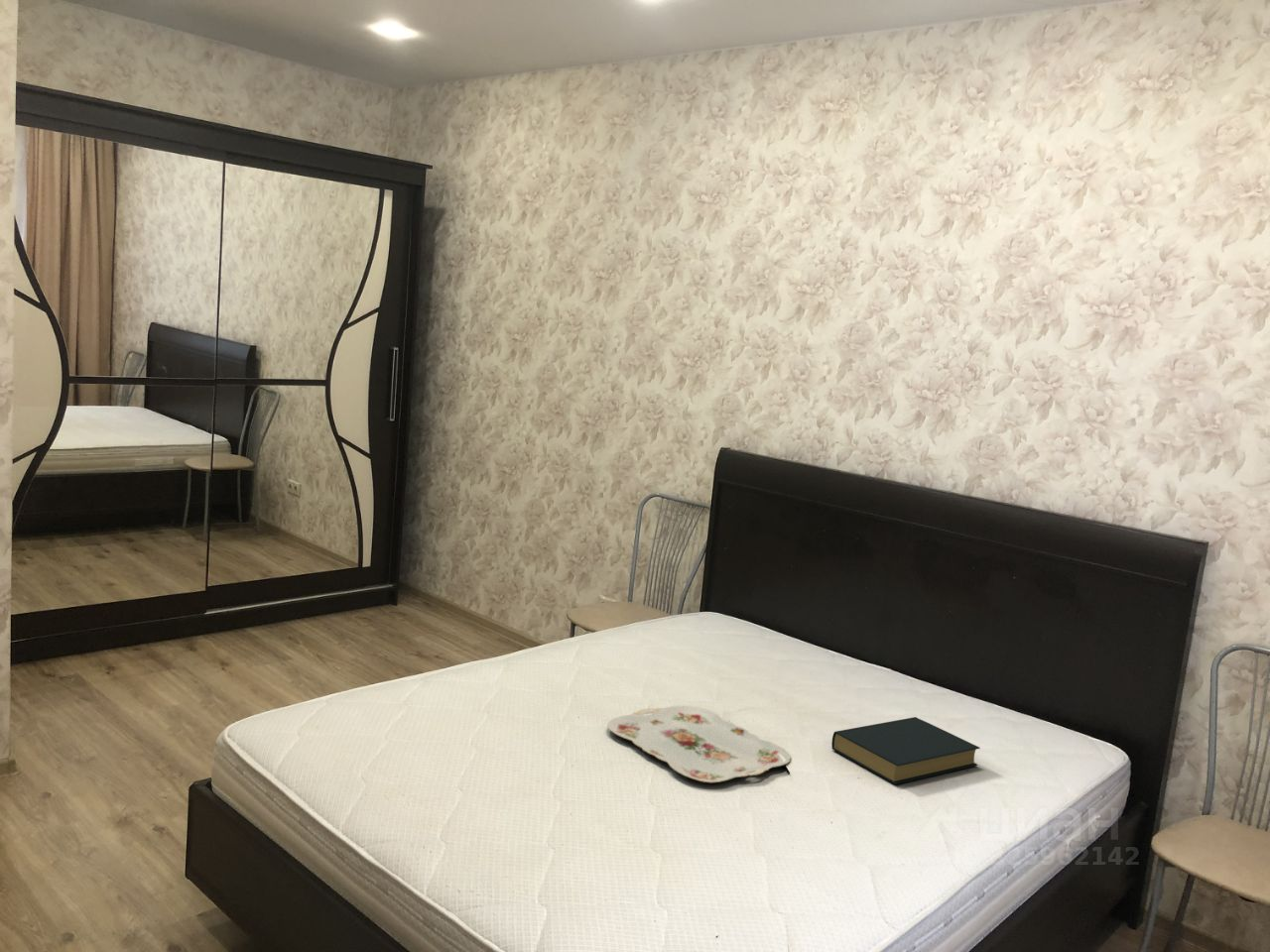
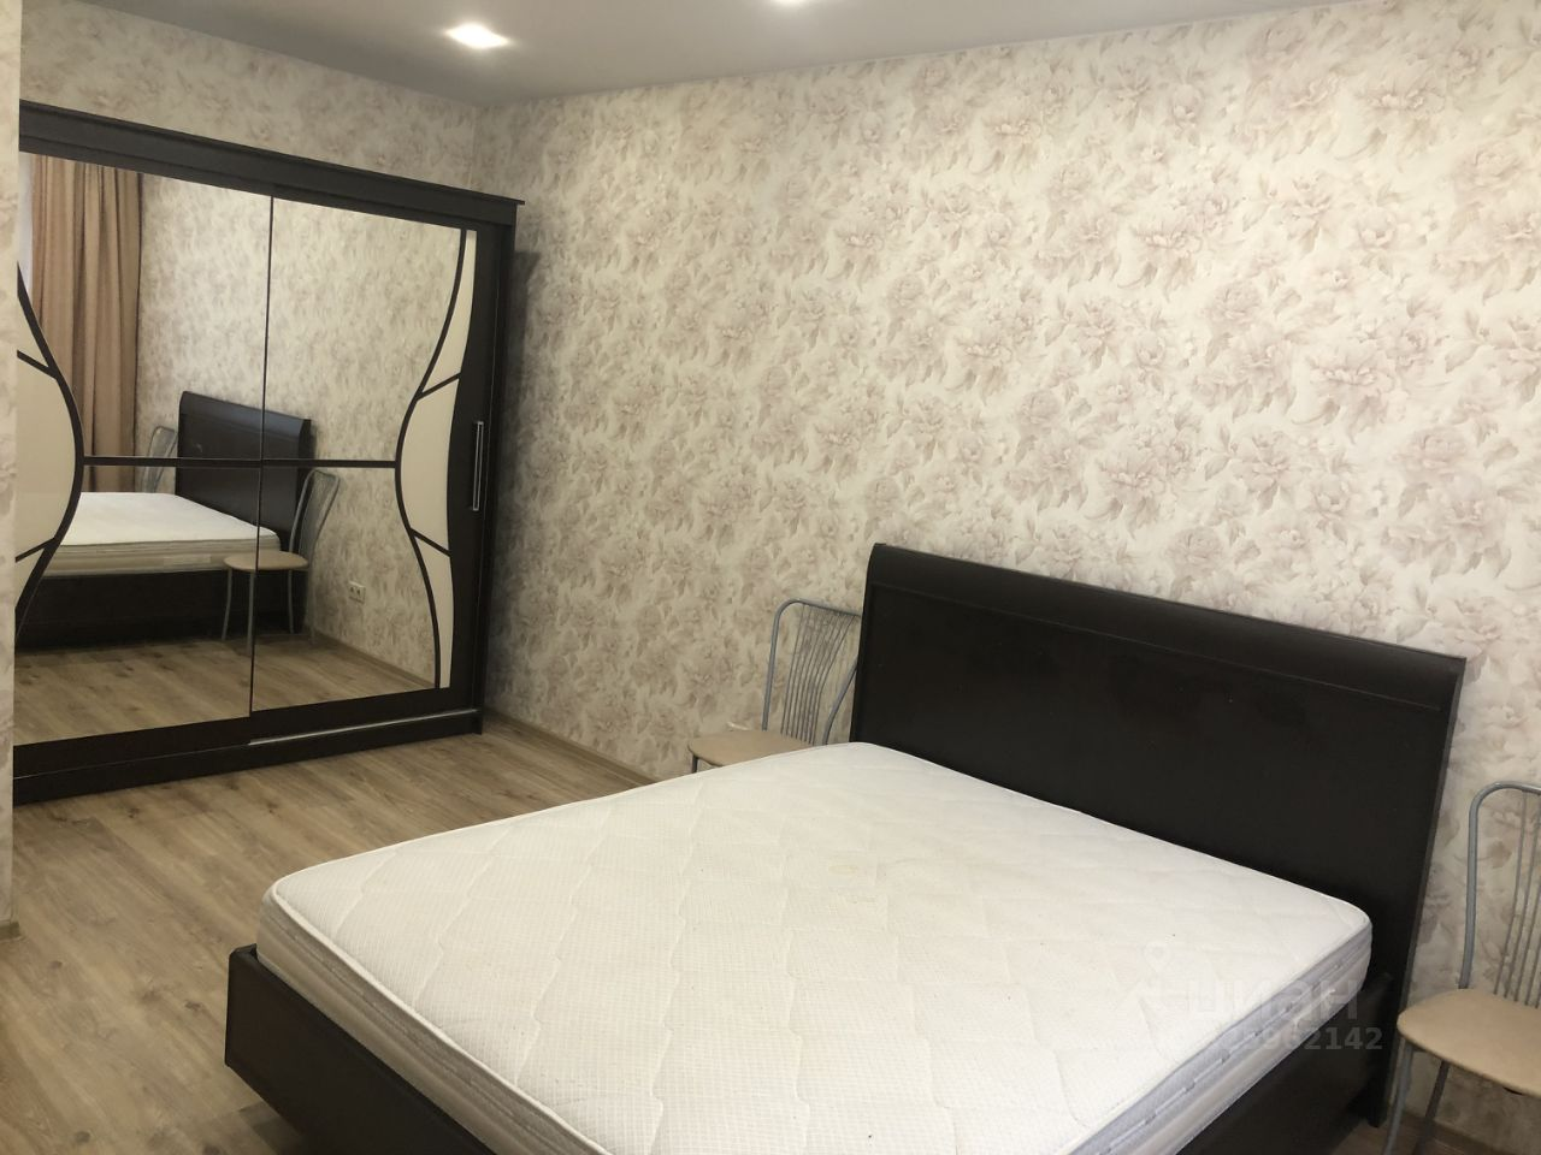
- hardback book (905, 748)
- serving tray (697, 742)
